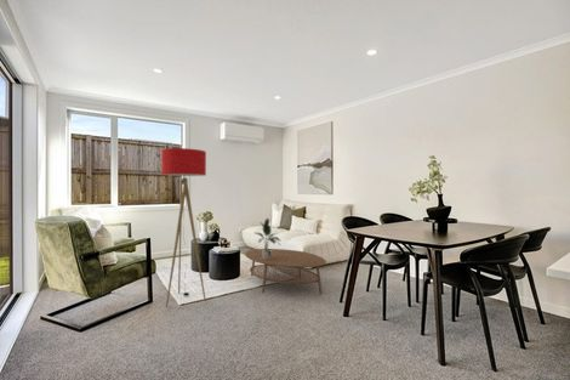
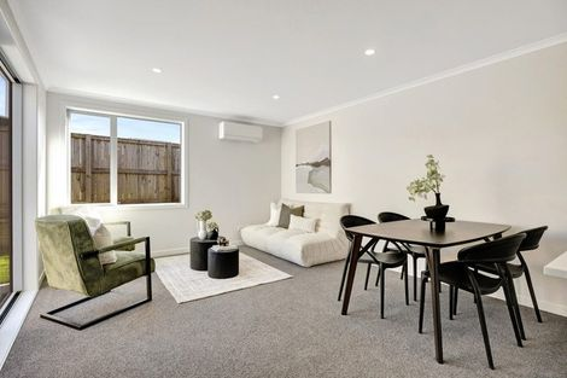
- potted plant (268, 238)
- coffee table (283, 270)
- floor lamp (181, 225)
